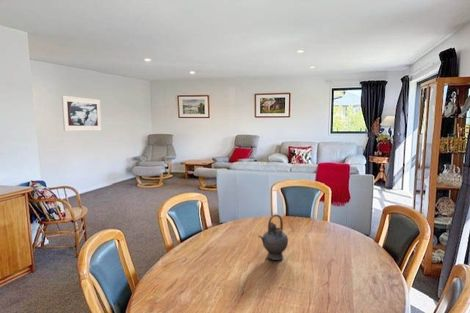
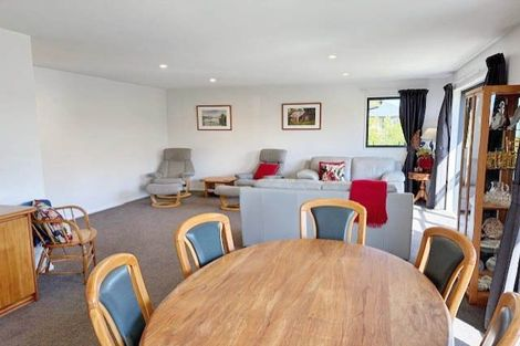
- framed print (83, 114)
- teapot (272, 236)
